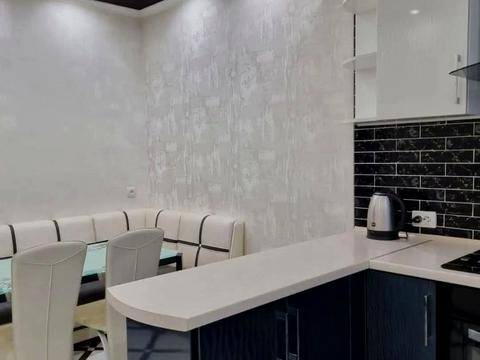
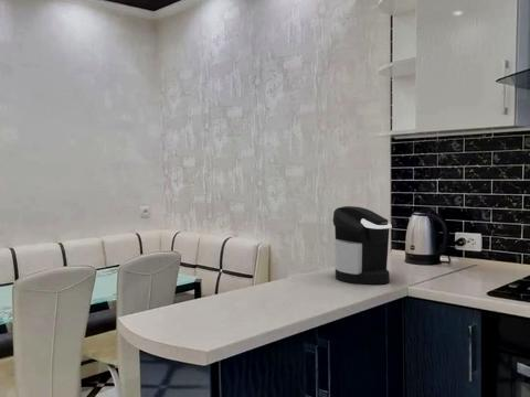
+ coffee maker (363, 243)
